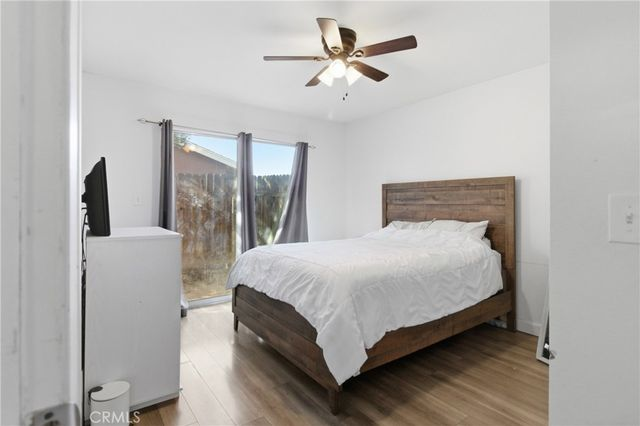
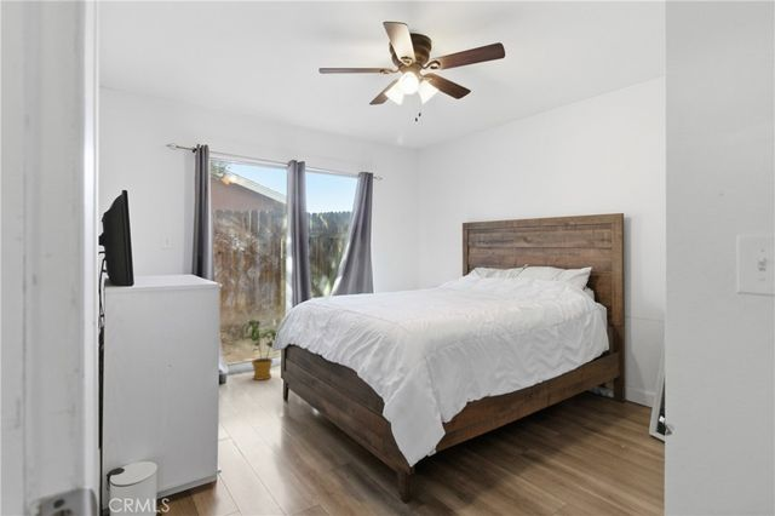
+ house plant (259, 345)
